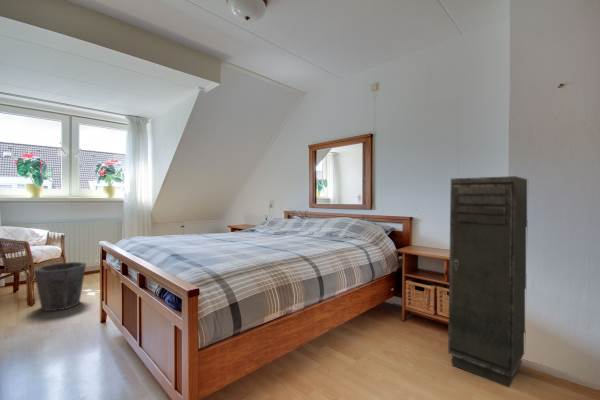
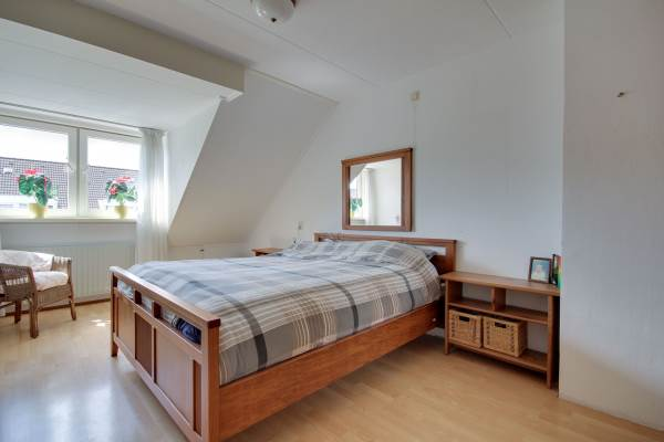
- storage cabinet (487, 272)
- waste bin (61, 285)
